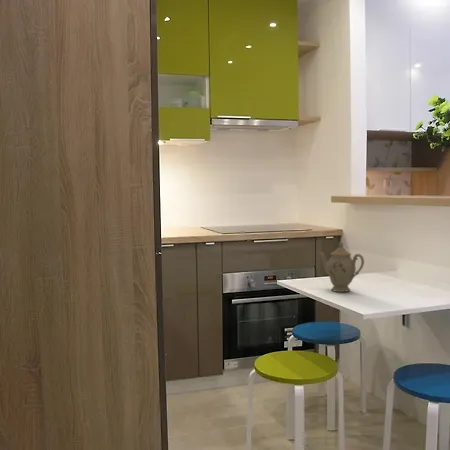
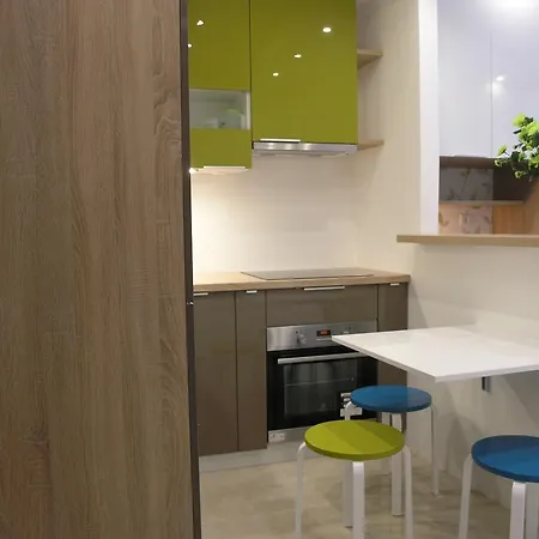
- chinaware (340, 265)
